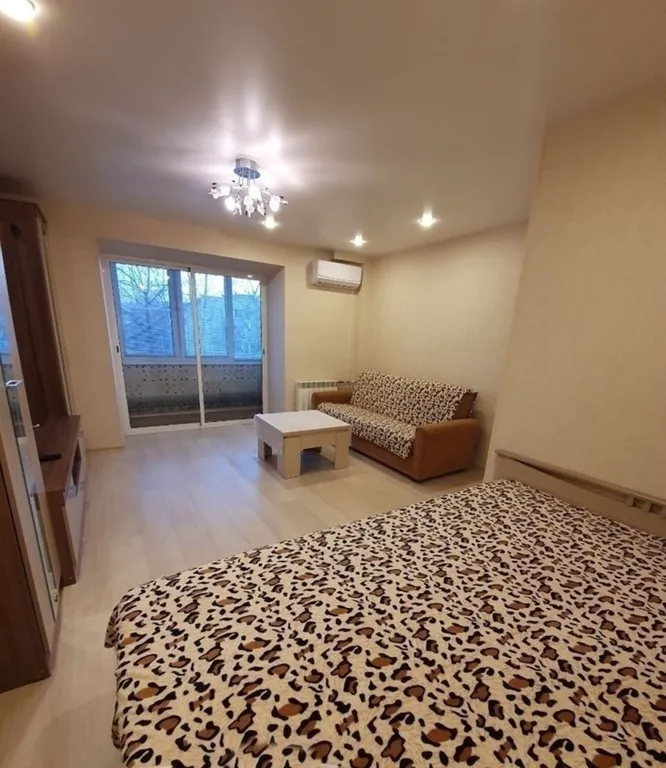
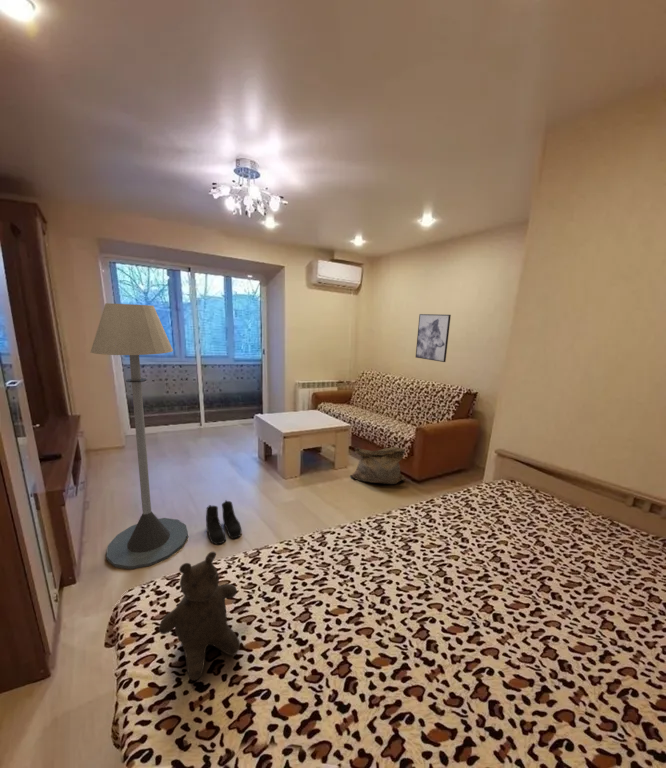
+ boots (223, 519)
+ bag (378, 463)
+ wall art (432, 337)
+ floor lamp (140, 432)
+ teddy bear (204, 607)
